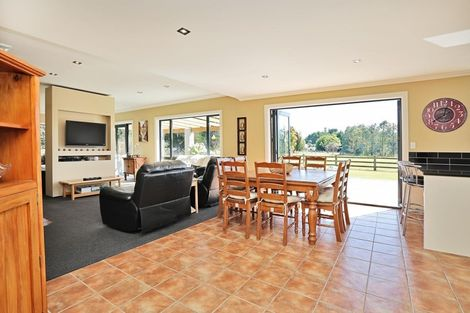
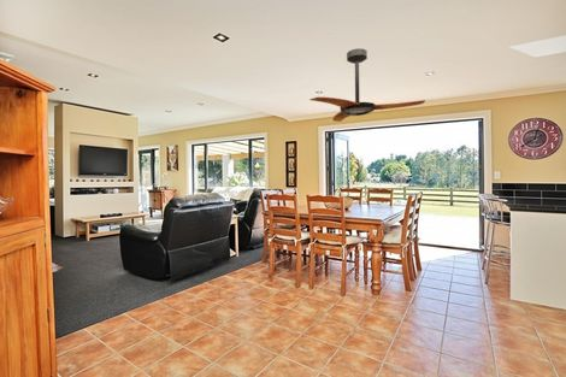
+ ceiling fan (358, 82)
